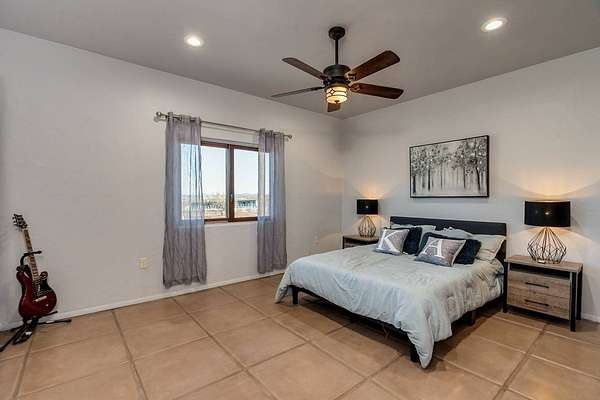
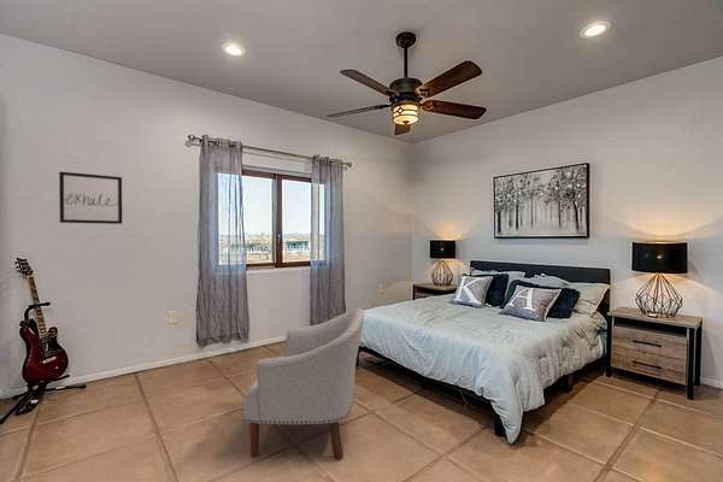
+ chair (312, 372)
+ wall art (92, 199)
